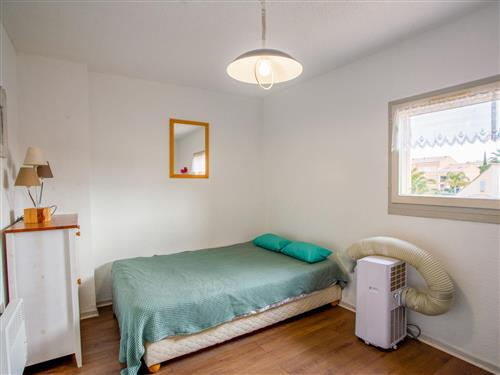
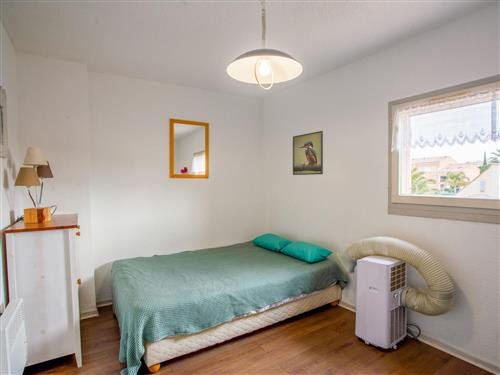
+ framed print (306, 154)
